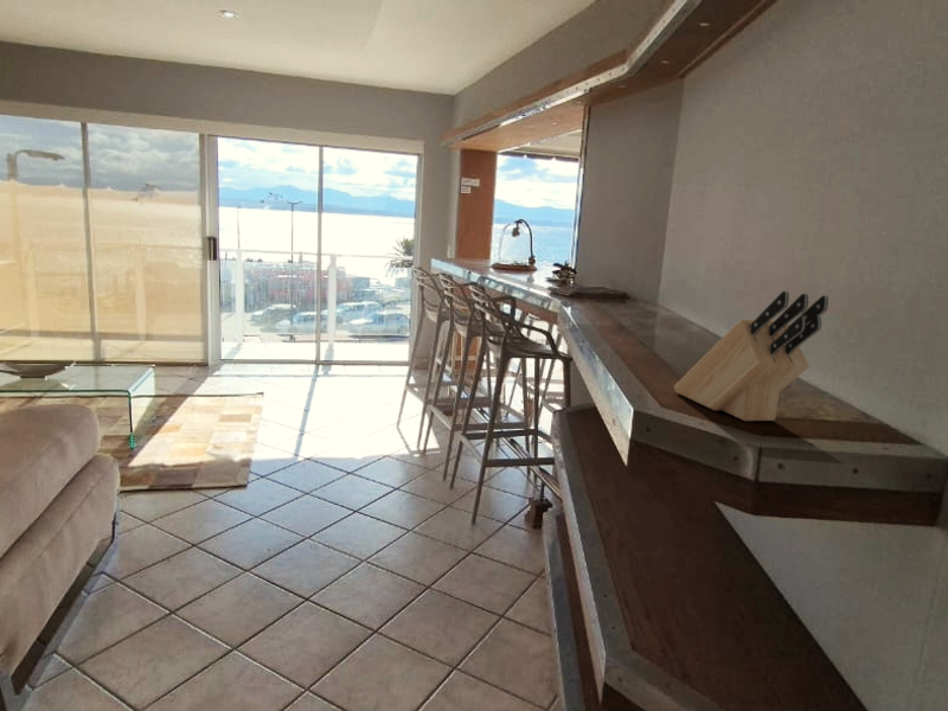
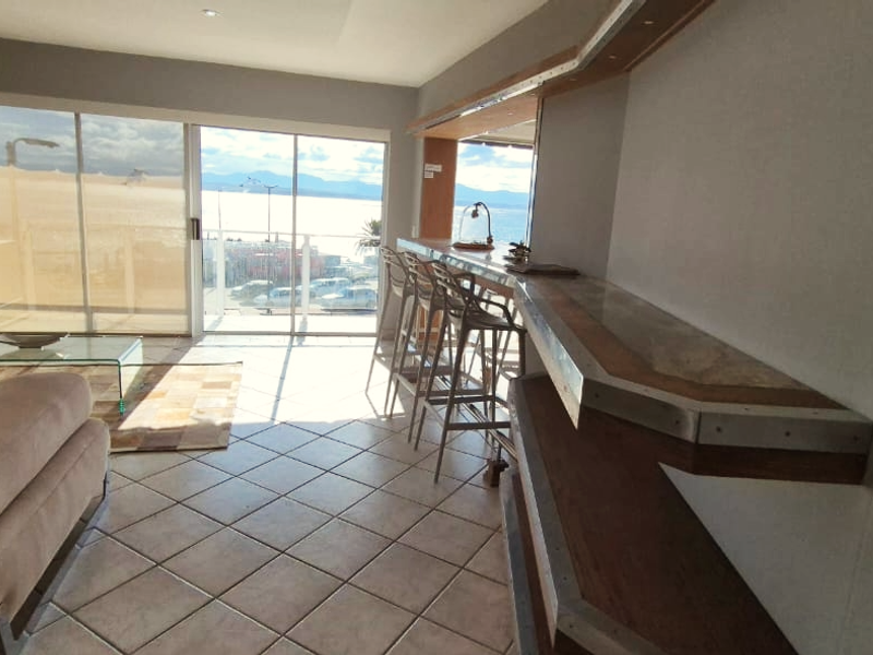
- knife block (747, 348)
